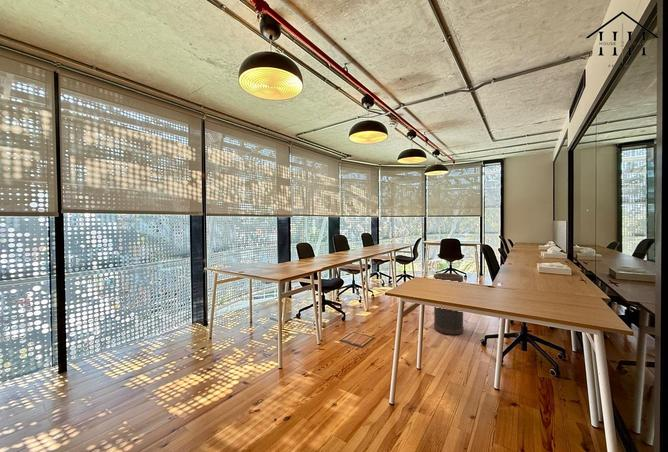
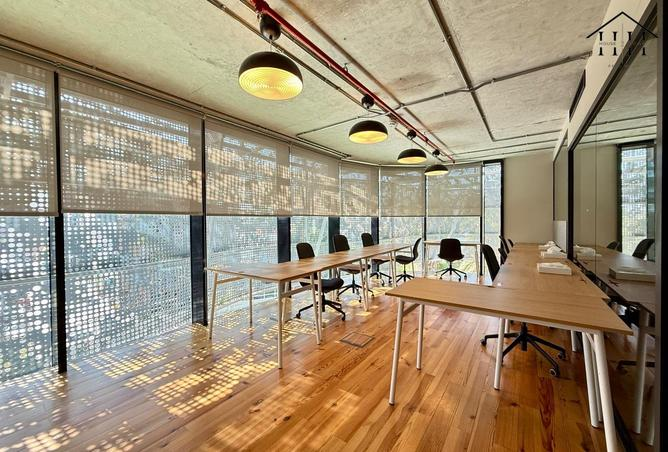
- trash can (445, 309)
